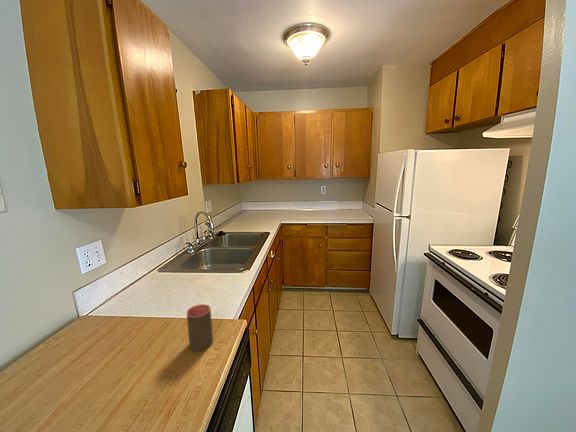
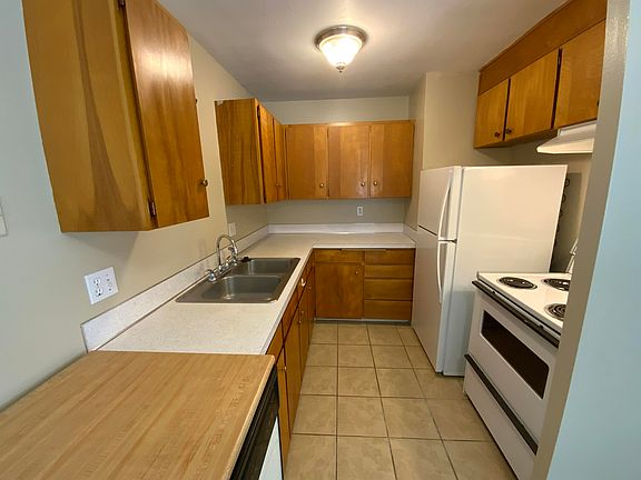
- cup (200, 326)
